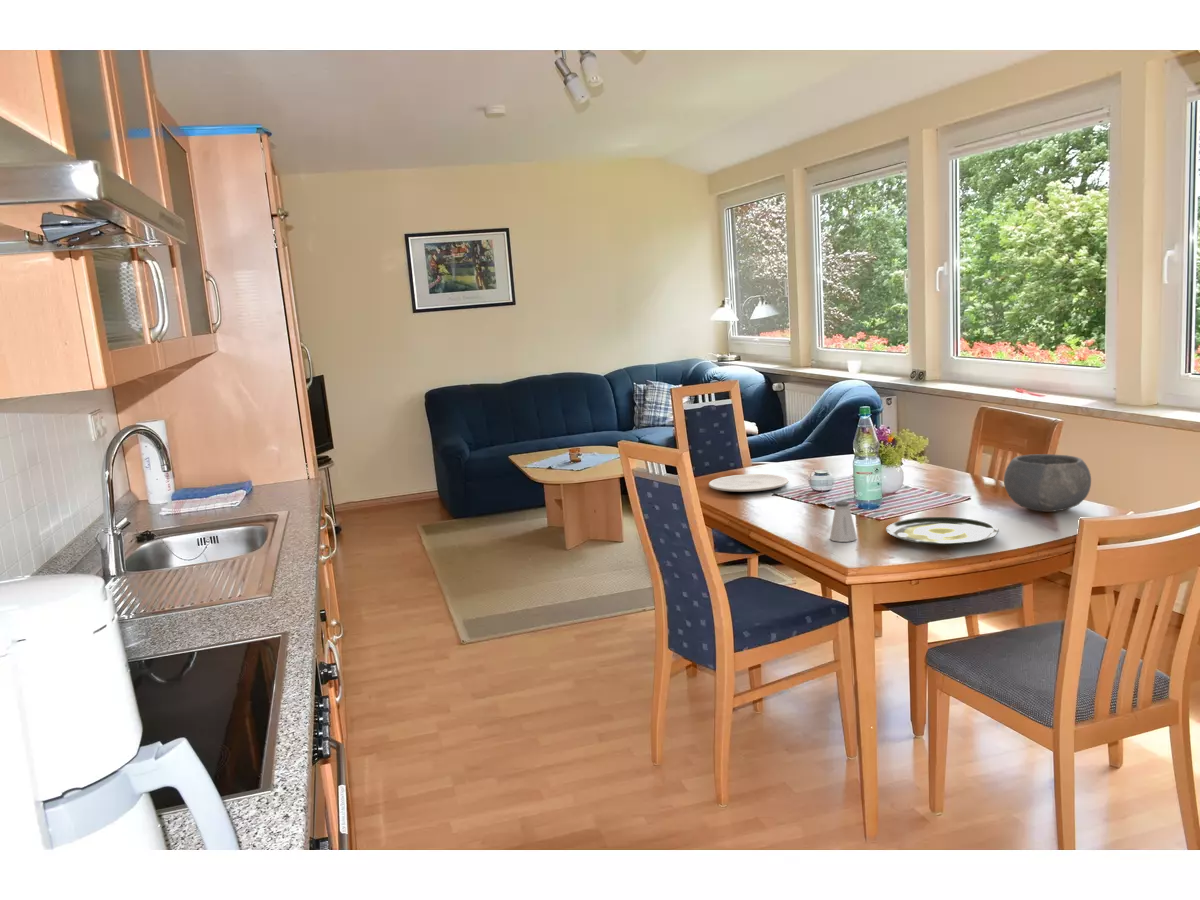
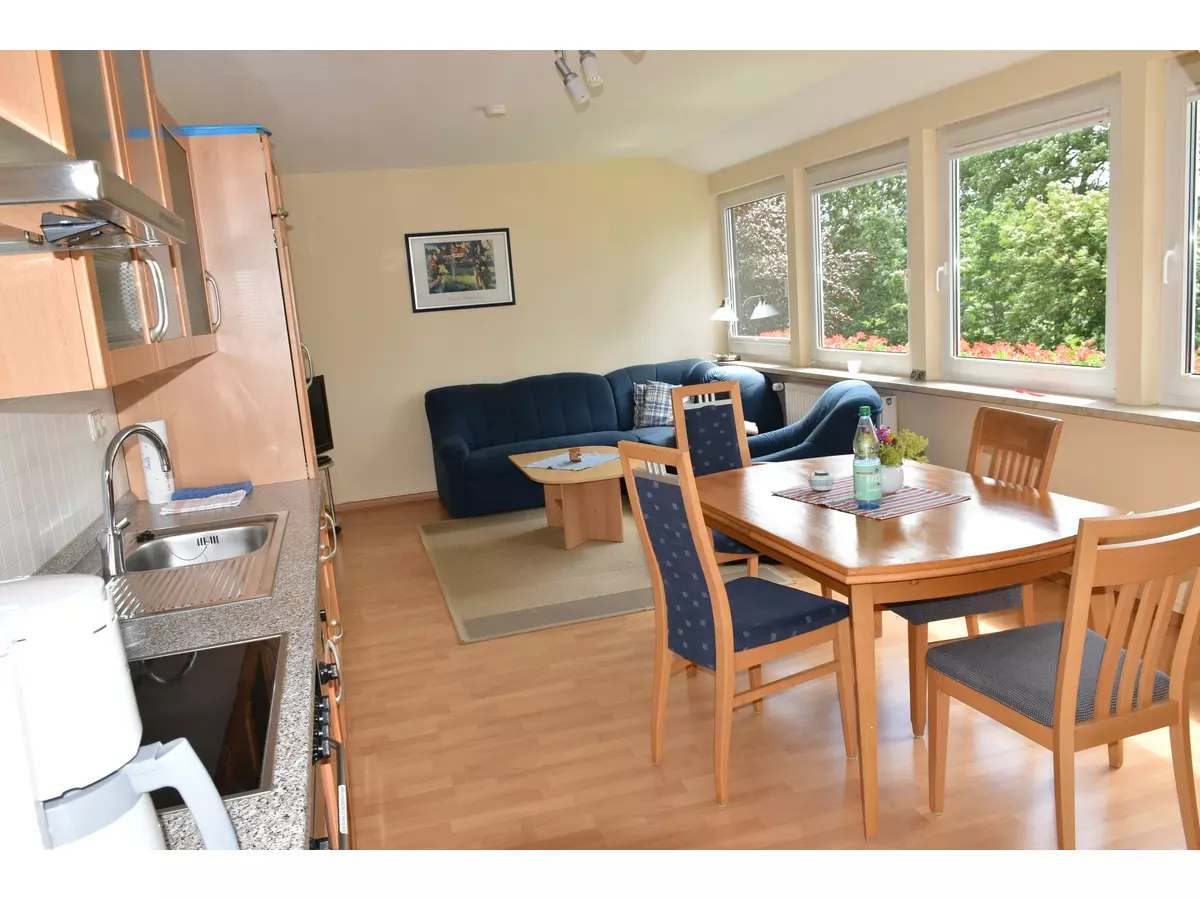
- bowl (1046, 483)
- plate (941, 533)
- plate (748, 483)
- saltshaker (842, 520)
